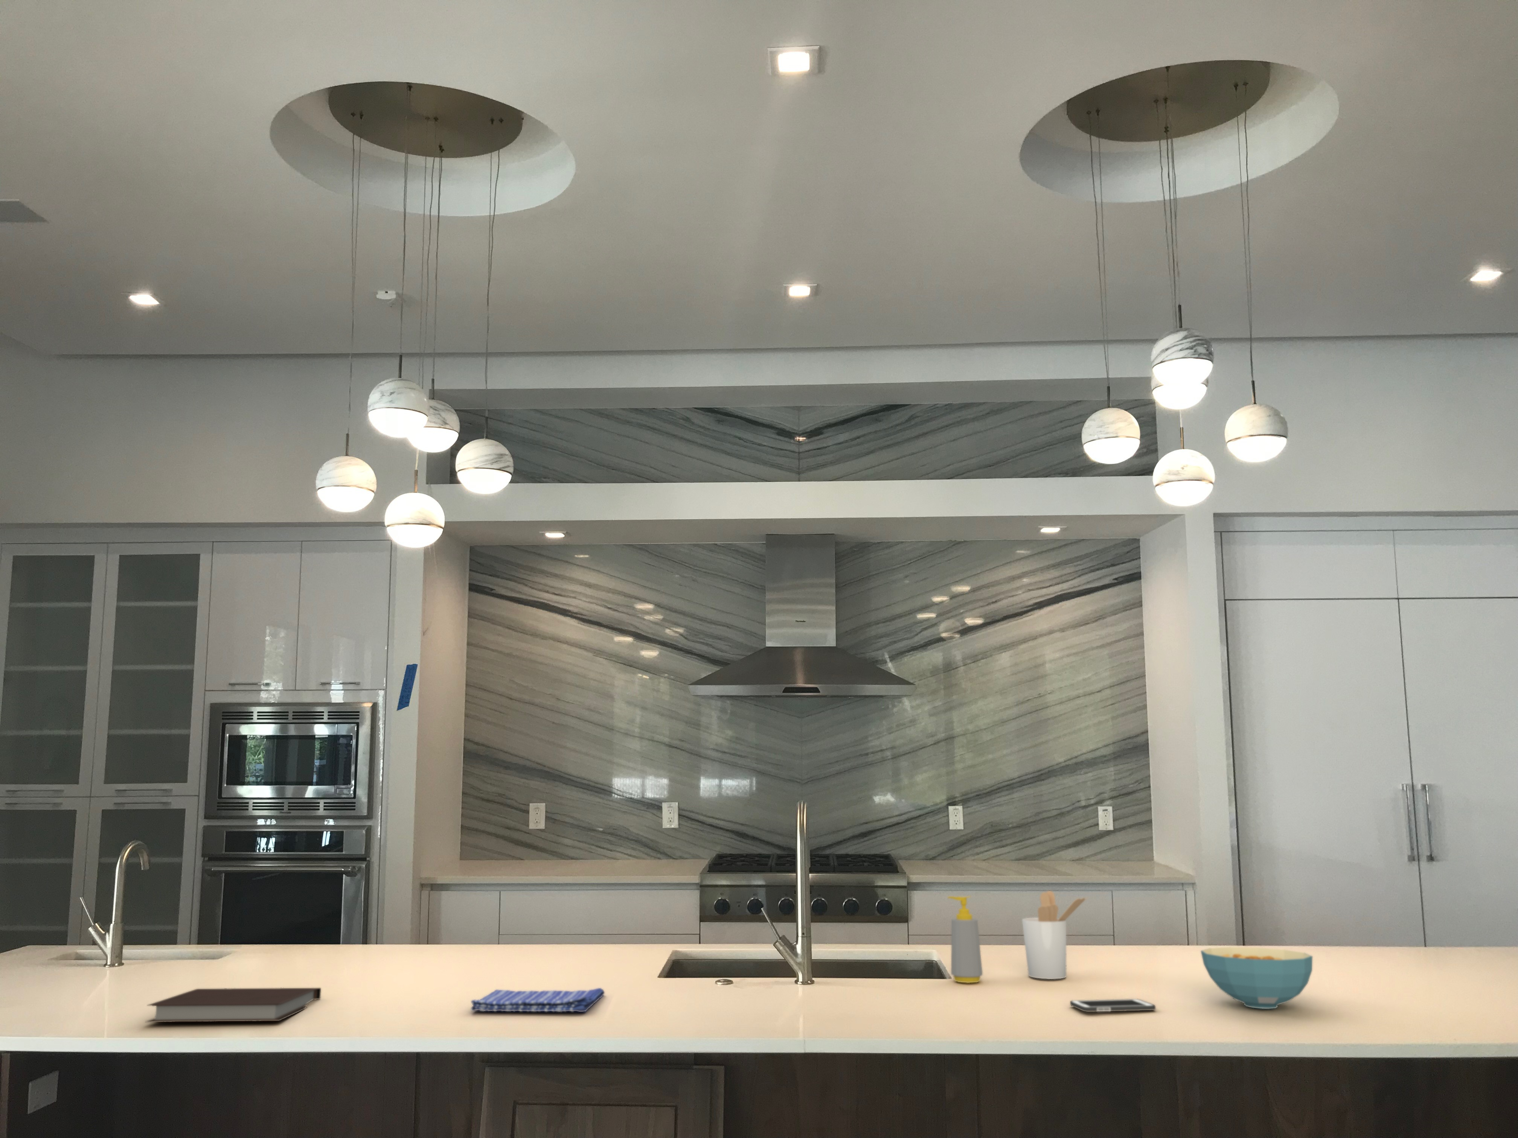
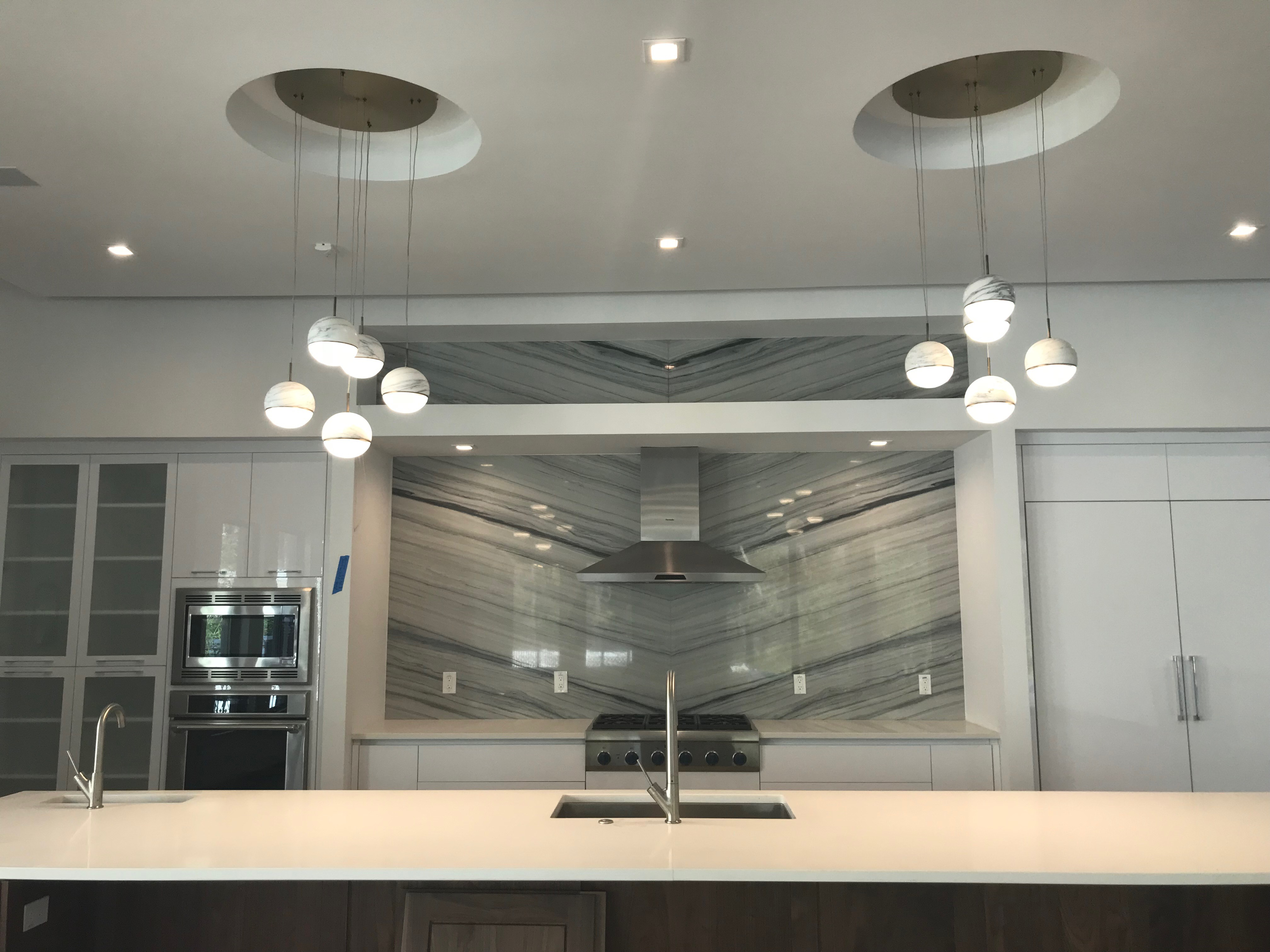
- dish towel (540, 997)
- notebook (238, 1003)
- soap bottle (965, 938)
- cereal bowl (1257, 979)
- utensil holder (1057, 935)
- cell phone (1112, 1005)
